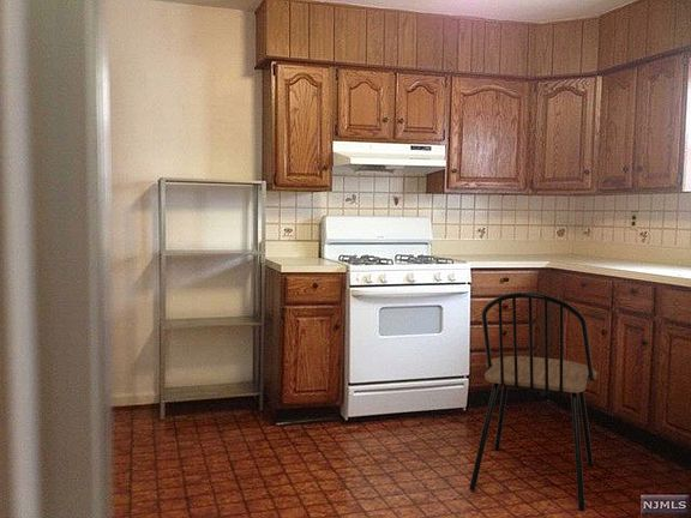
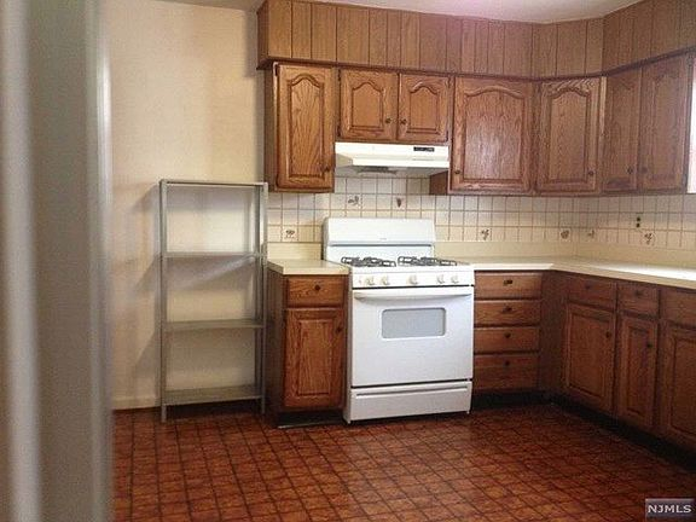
- dining chair (537, 381)
